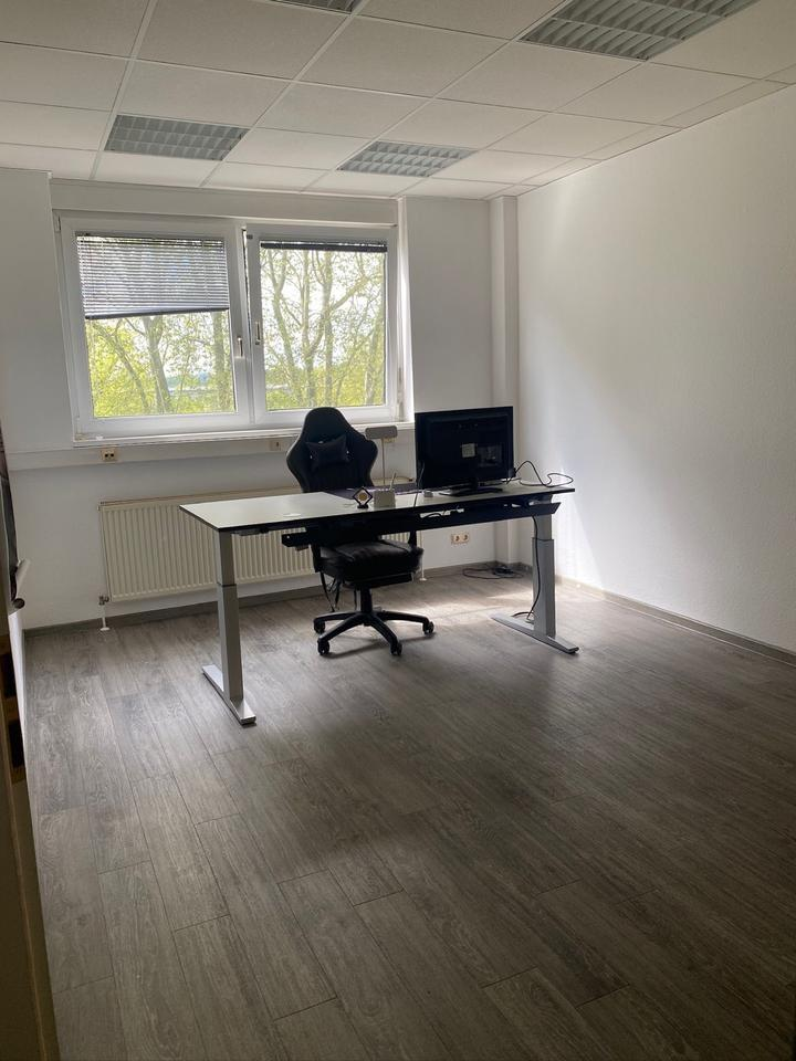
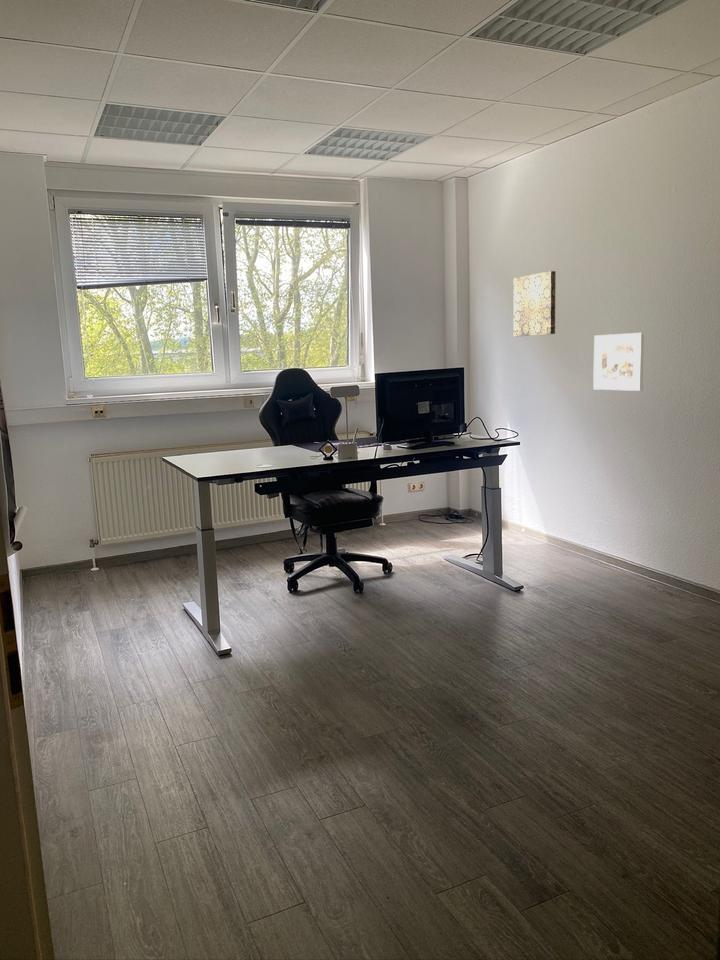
+ wall art (533, 305)
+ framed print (617, 362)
